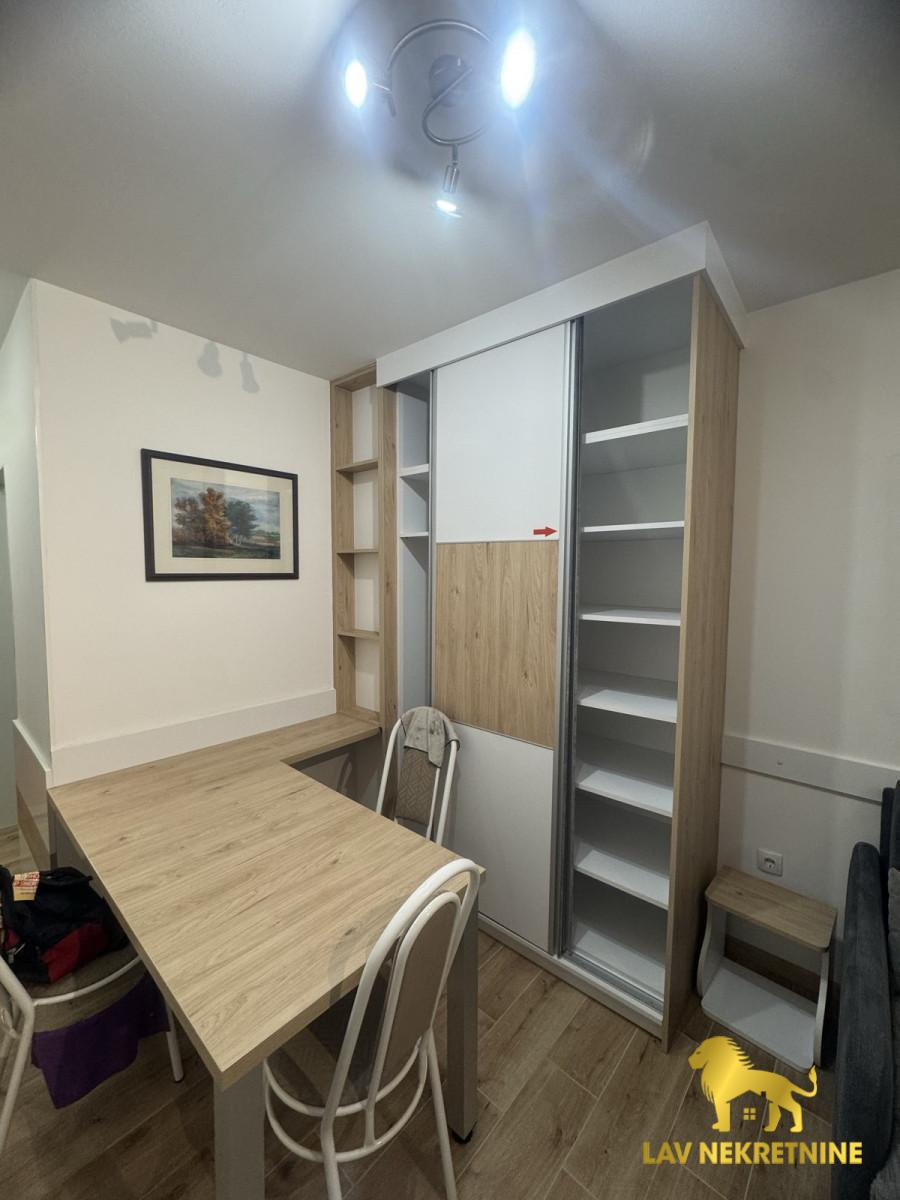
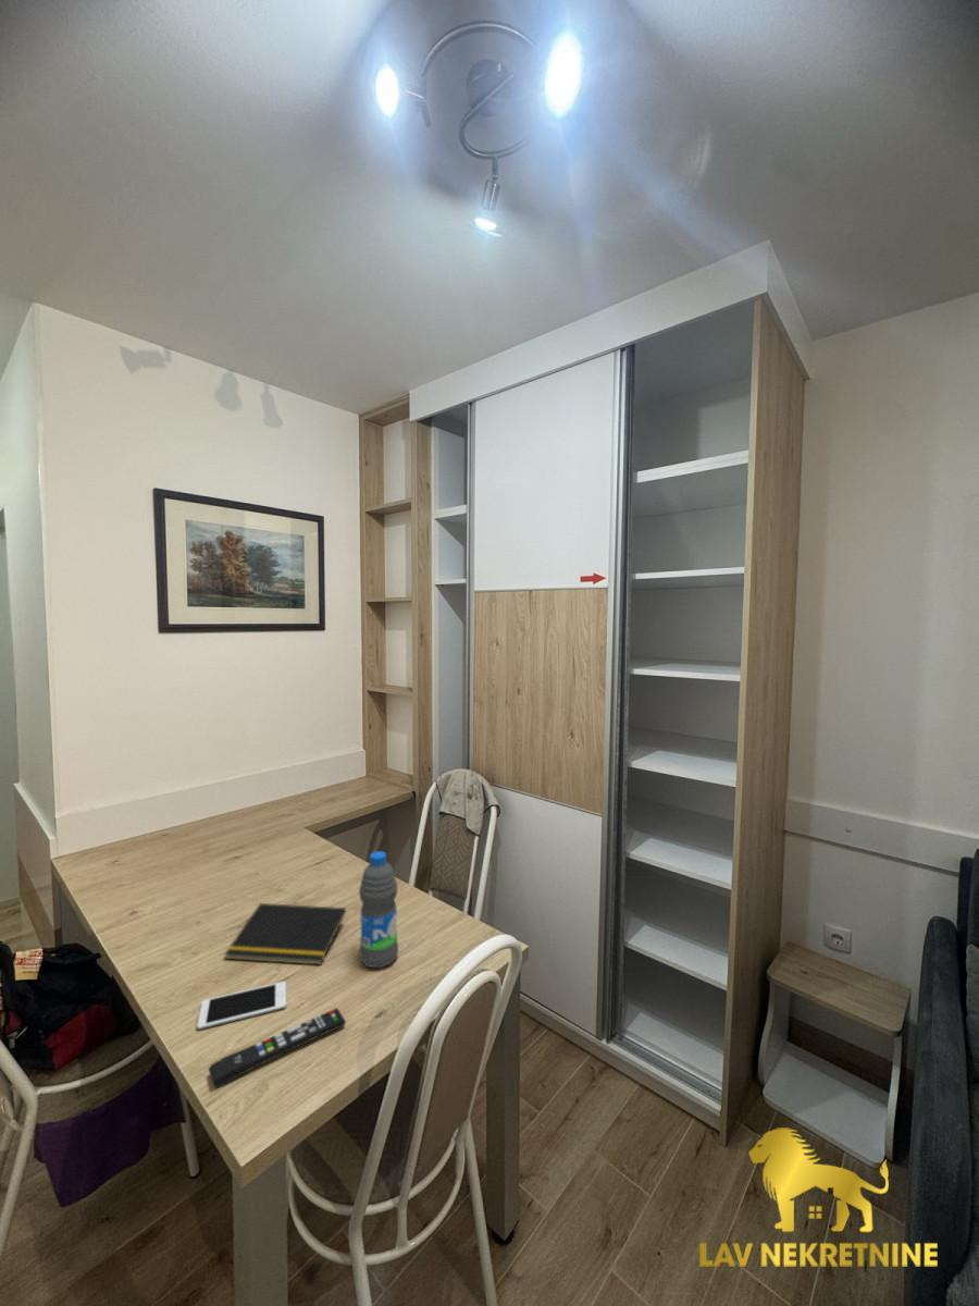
+ water bottle (379, 905)
+ notepad (288, 932)
+ cell phone (244, 1003)
+ remote control (281, 1044)
